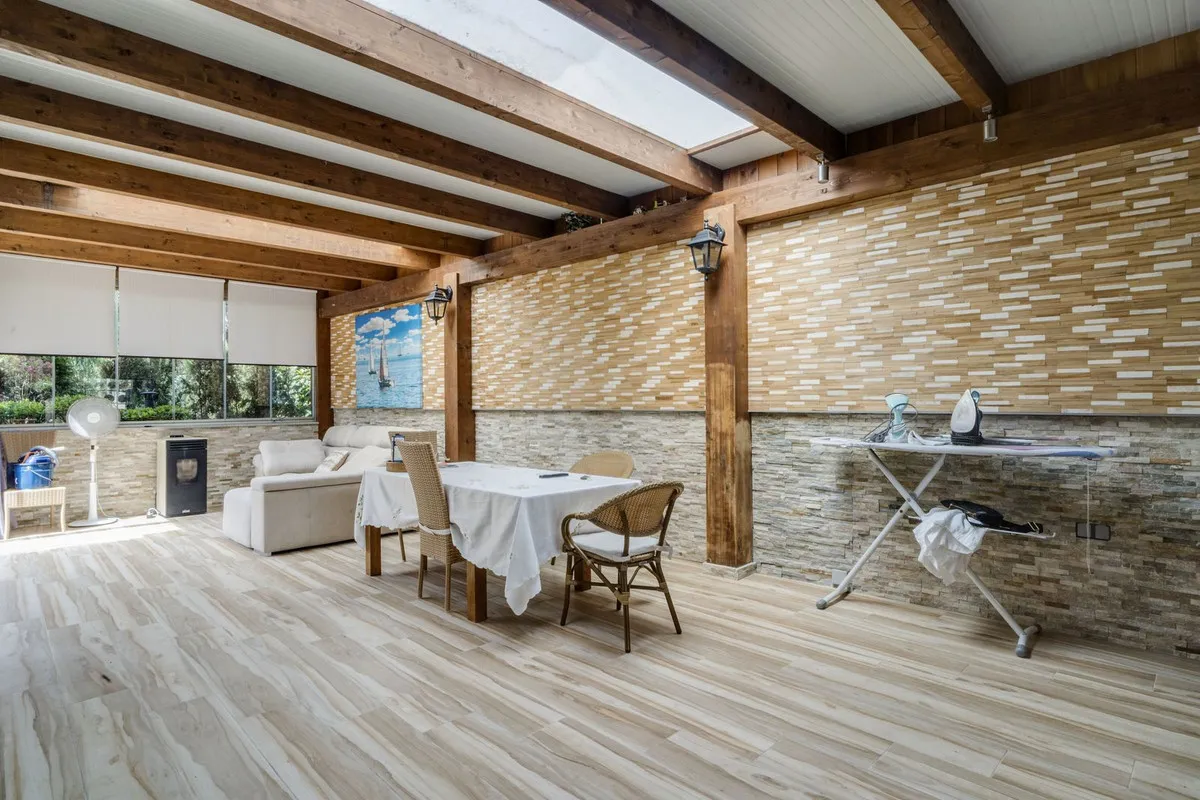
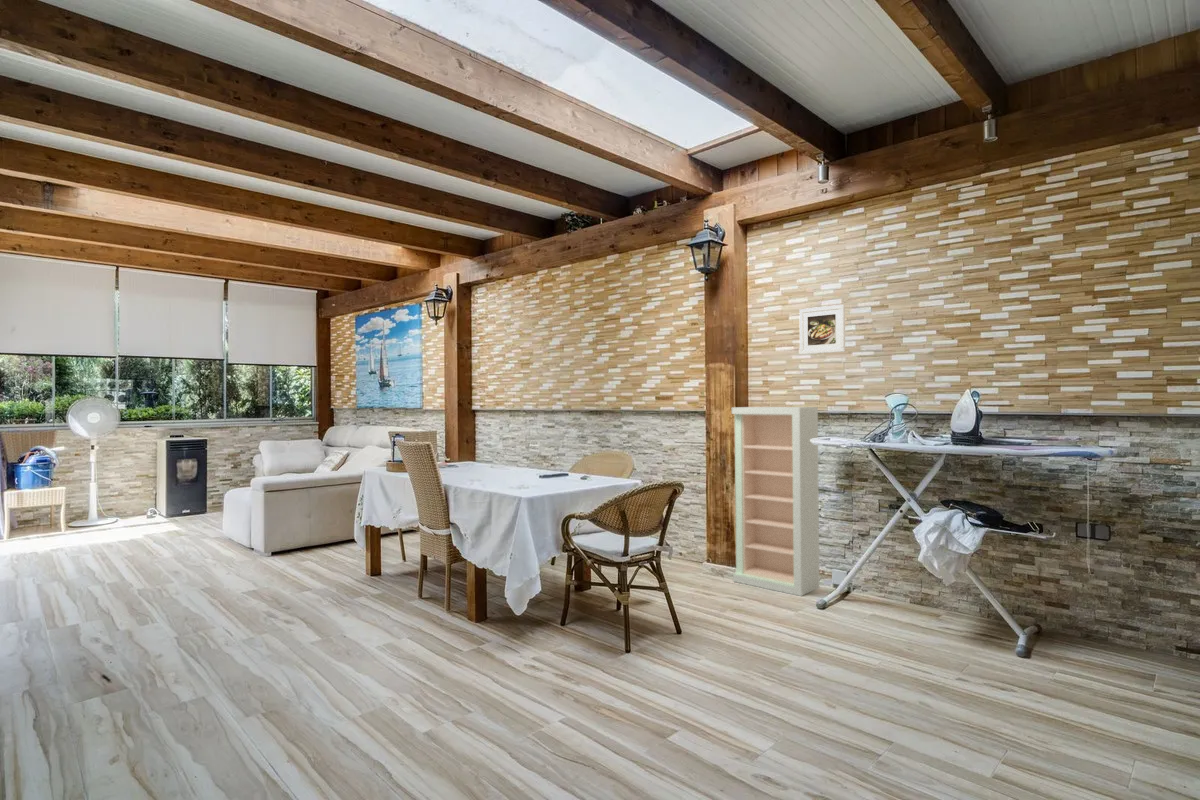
+ shelving unit (774, 495)
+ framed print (821, 330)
